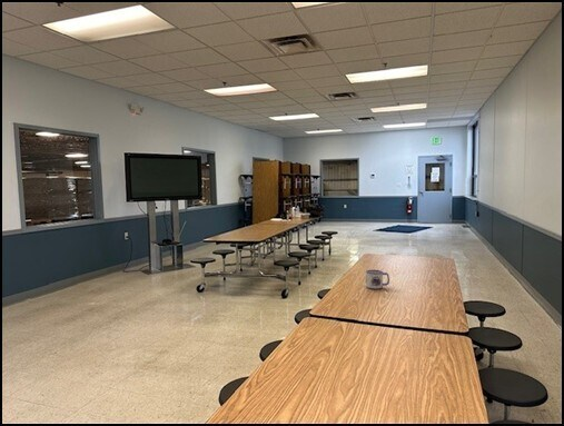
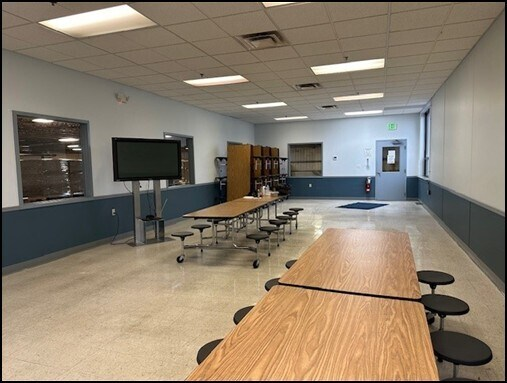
- mug (377, 279)
